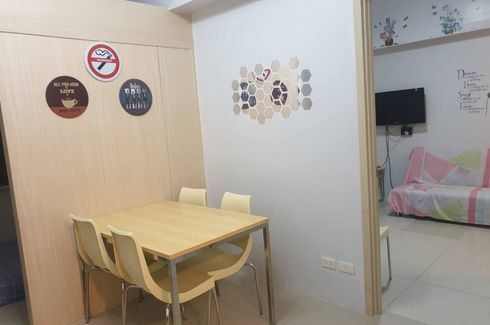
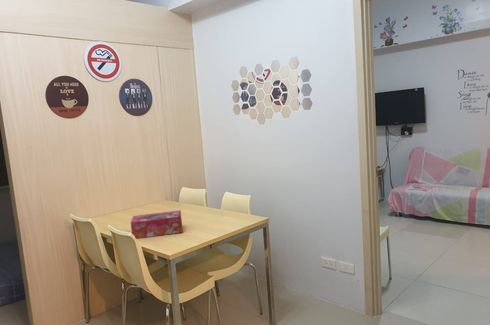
+ tissue box (157, 224)
